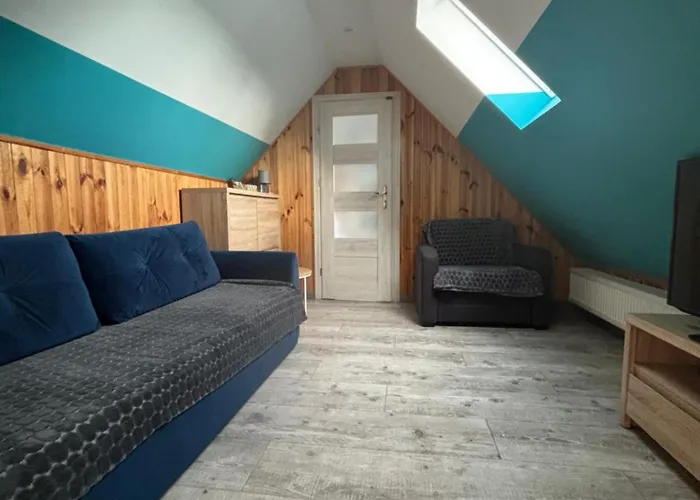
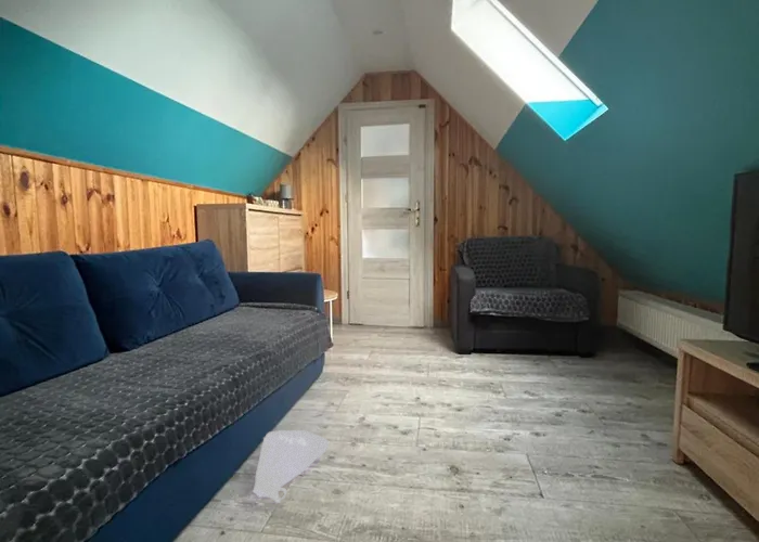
+ bag (283, 457)
